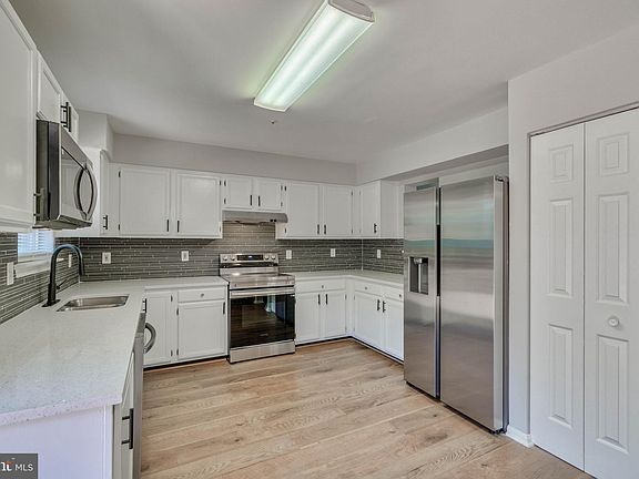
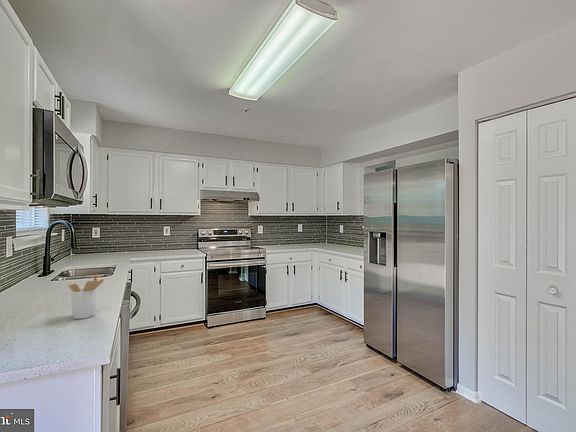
+ utensil holder (87, 296)
